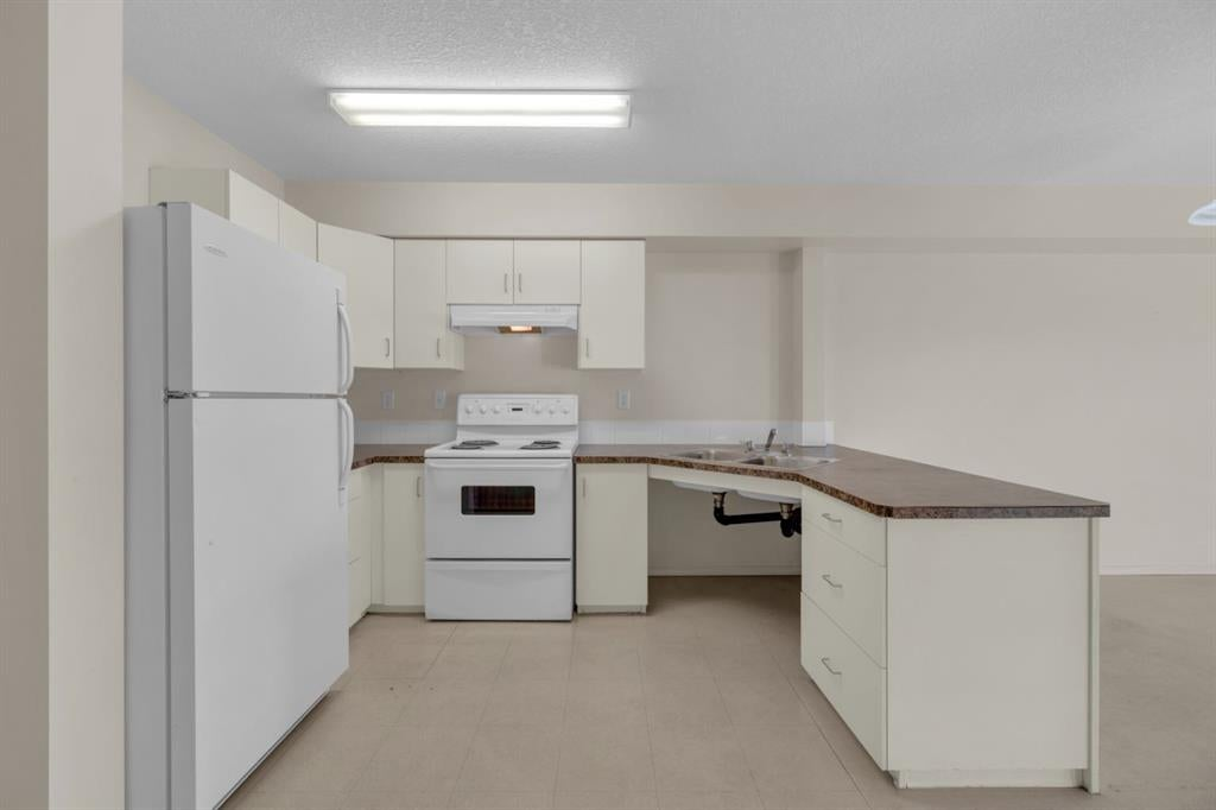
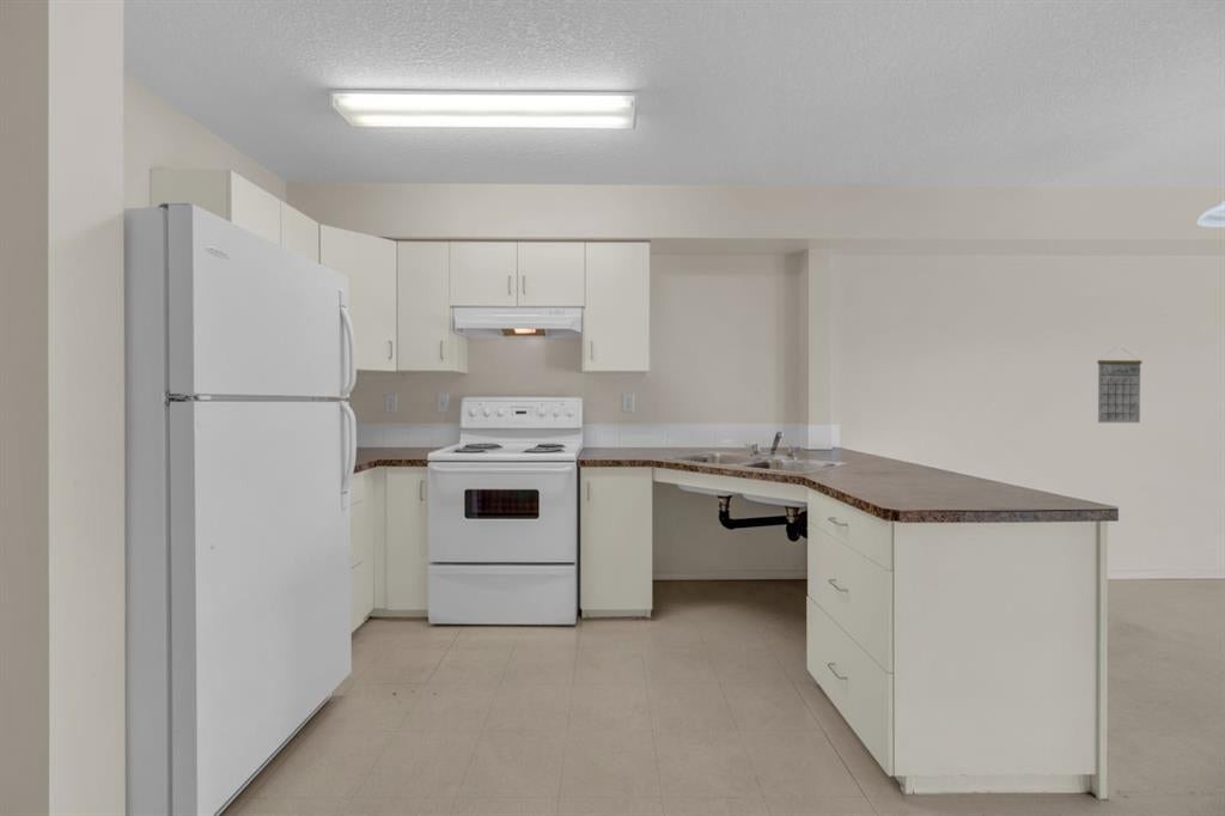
+ calendar (1119, 384)
